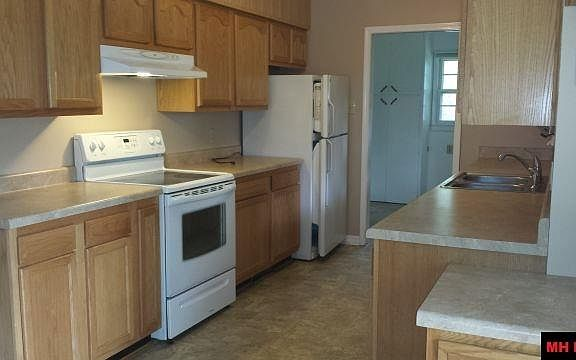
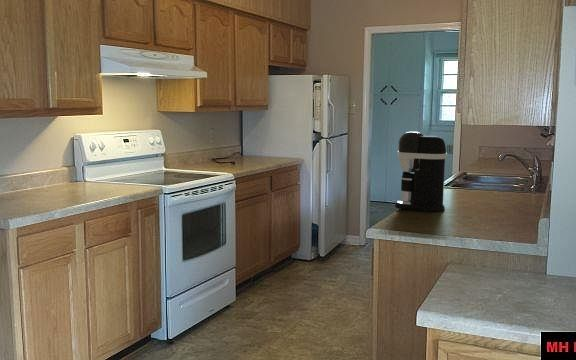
+ coffee maker (421, 170)
